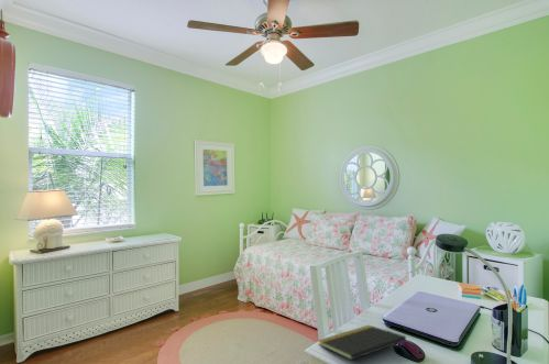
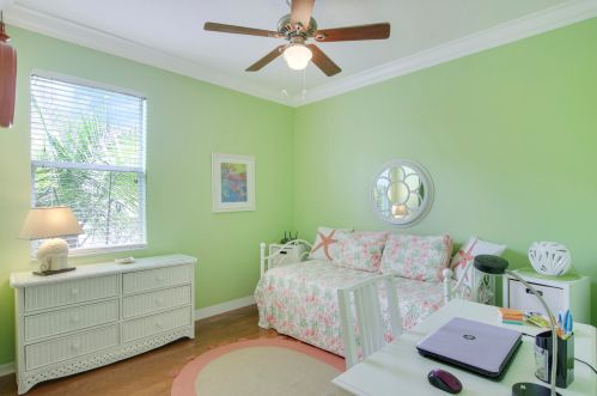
- notepad (361, 340)
